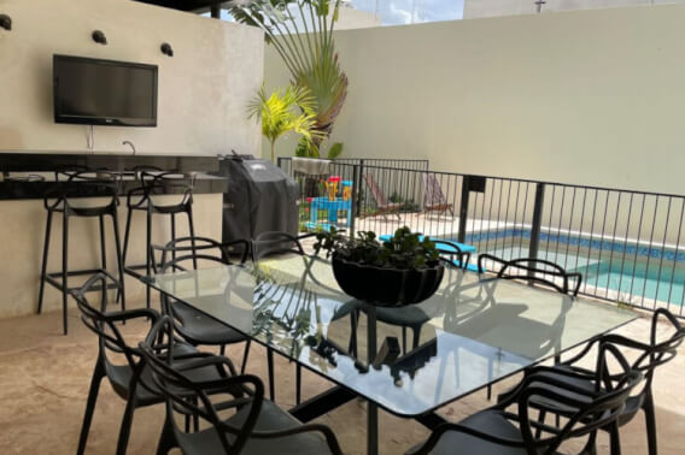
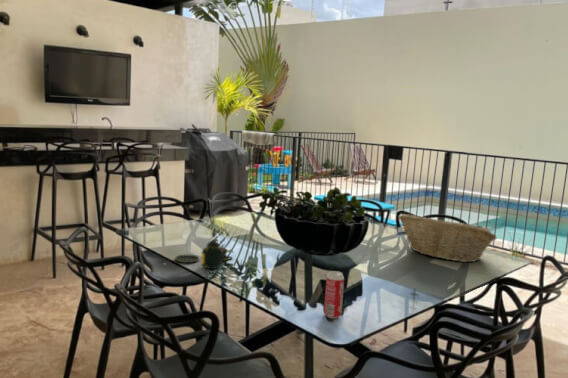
+ beverage can (334, 294)
+ fruit basket (444, 234)
+ teapot (206, 247)
